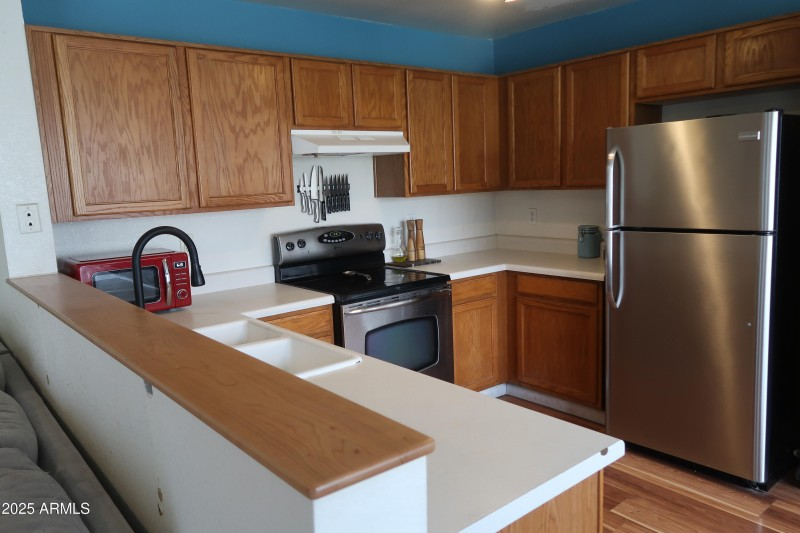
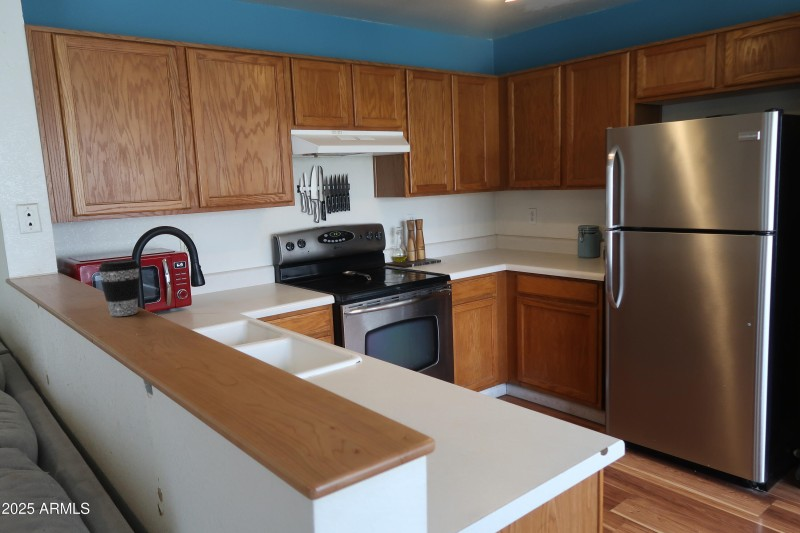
+ coffee cup (121, 287)
